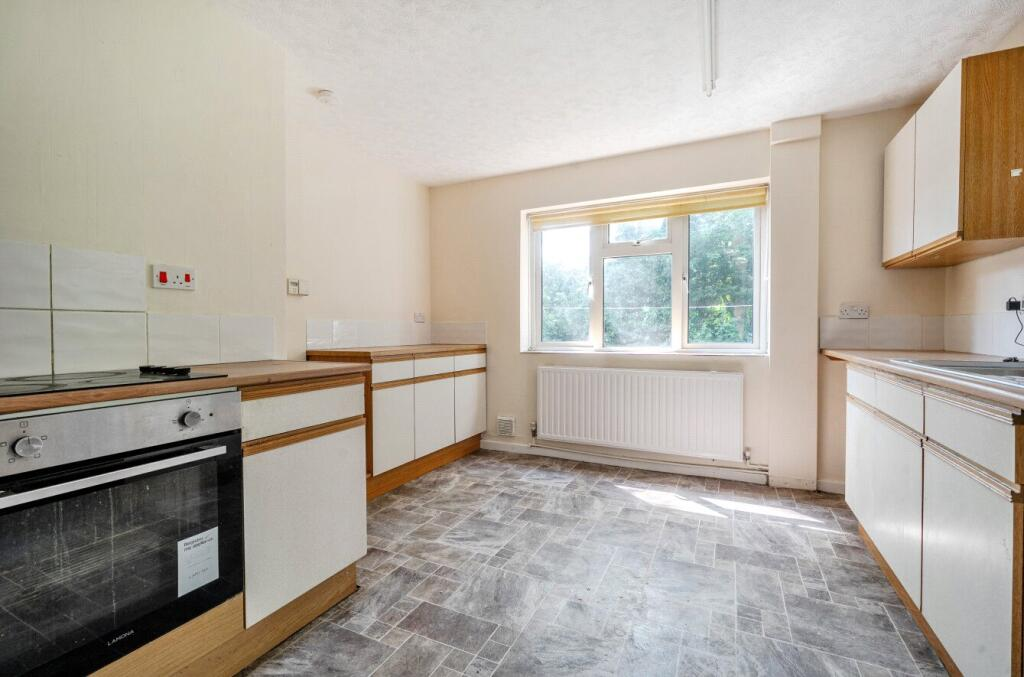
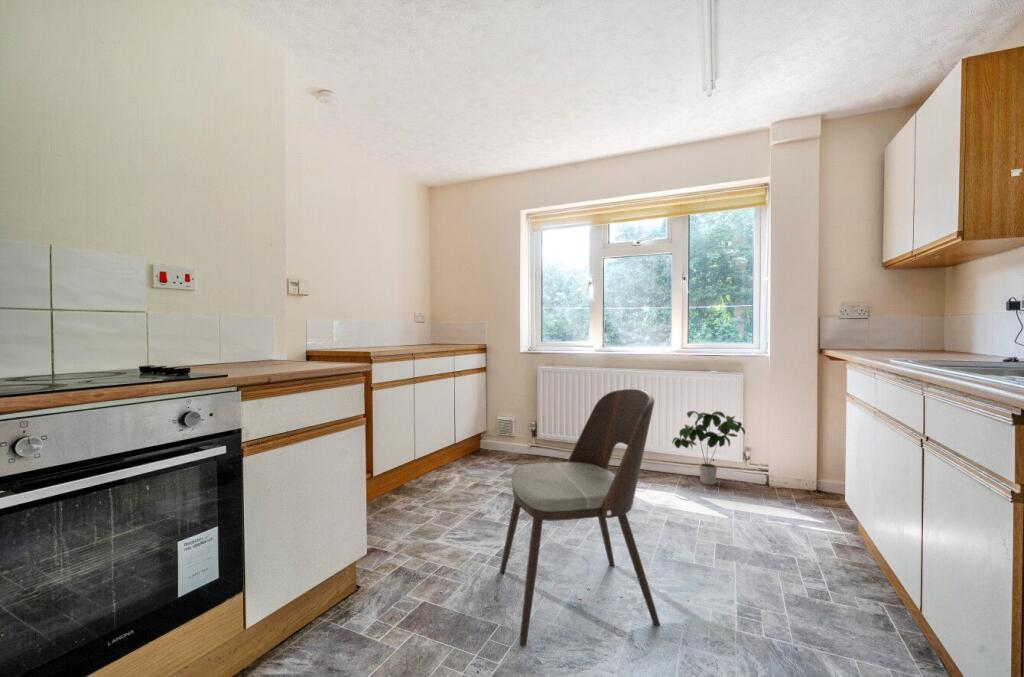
+ dining chair (577, 494)
+ potted plant (707, 446)
